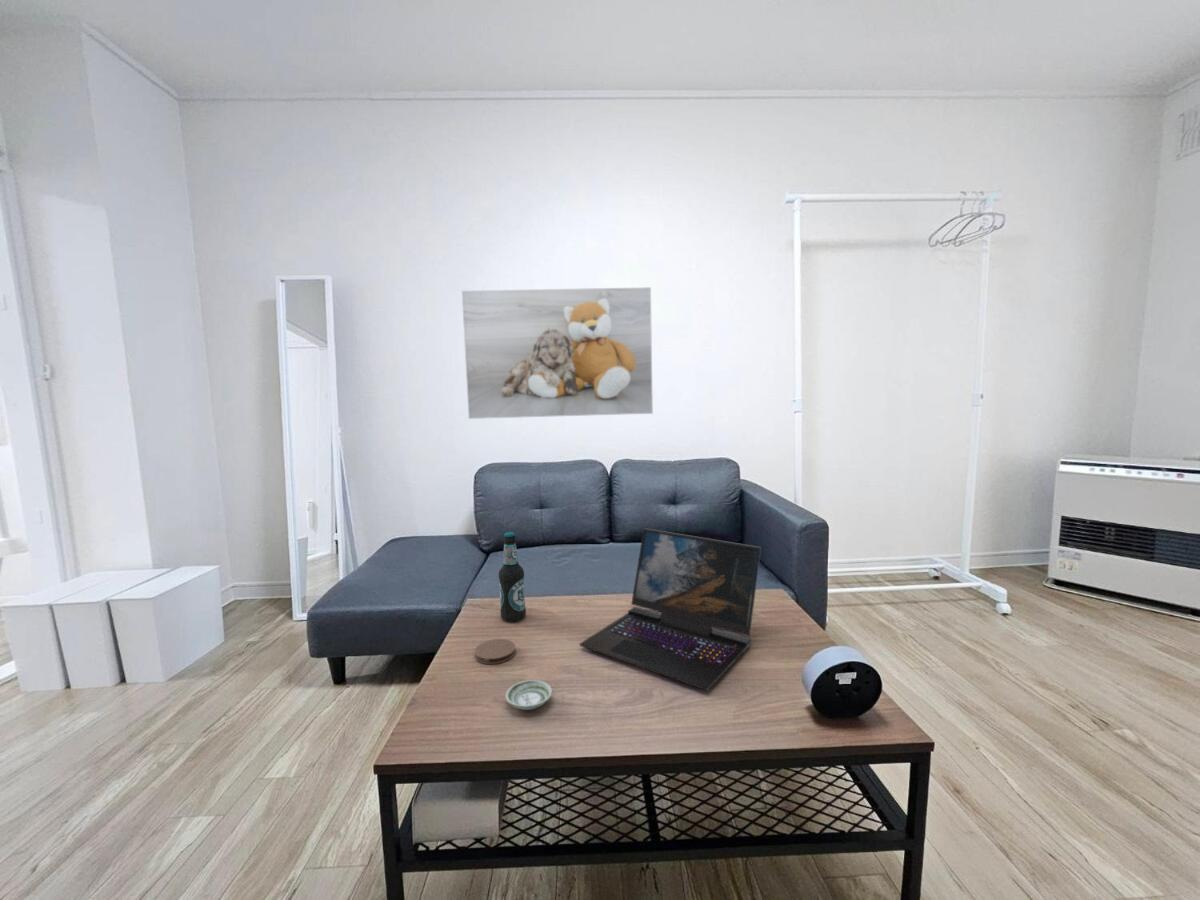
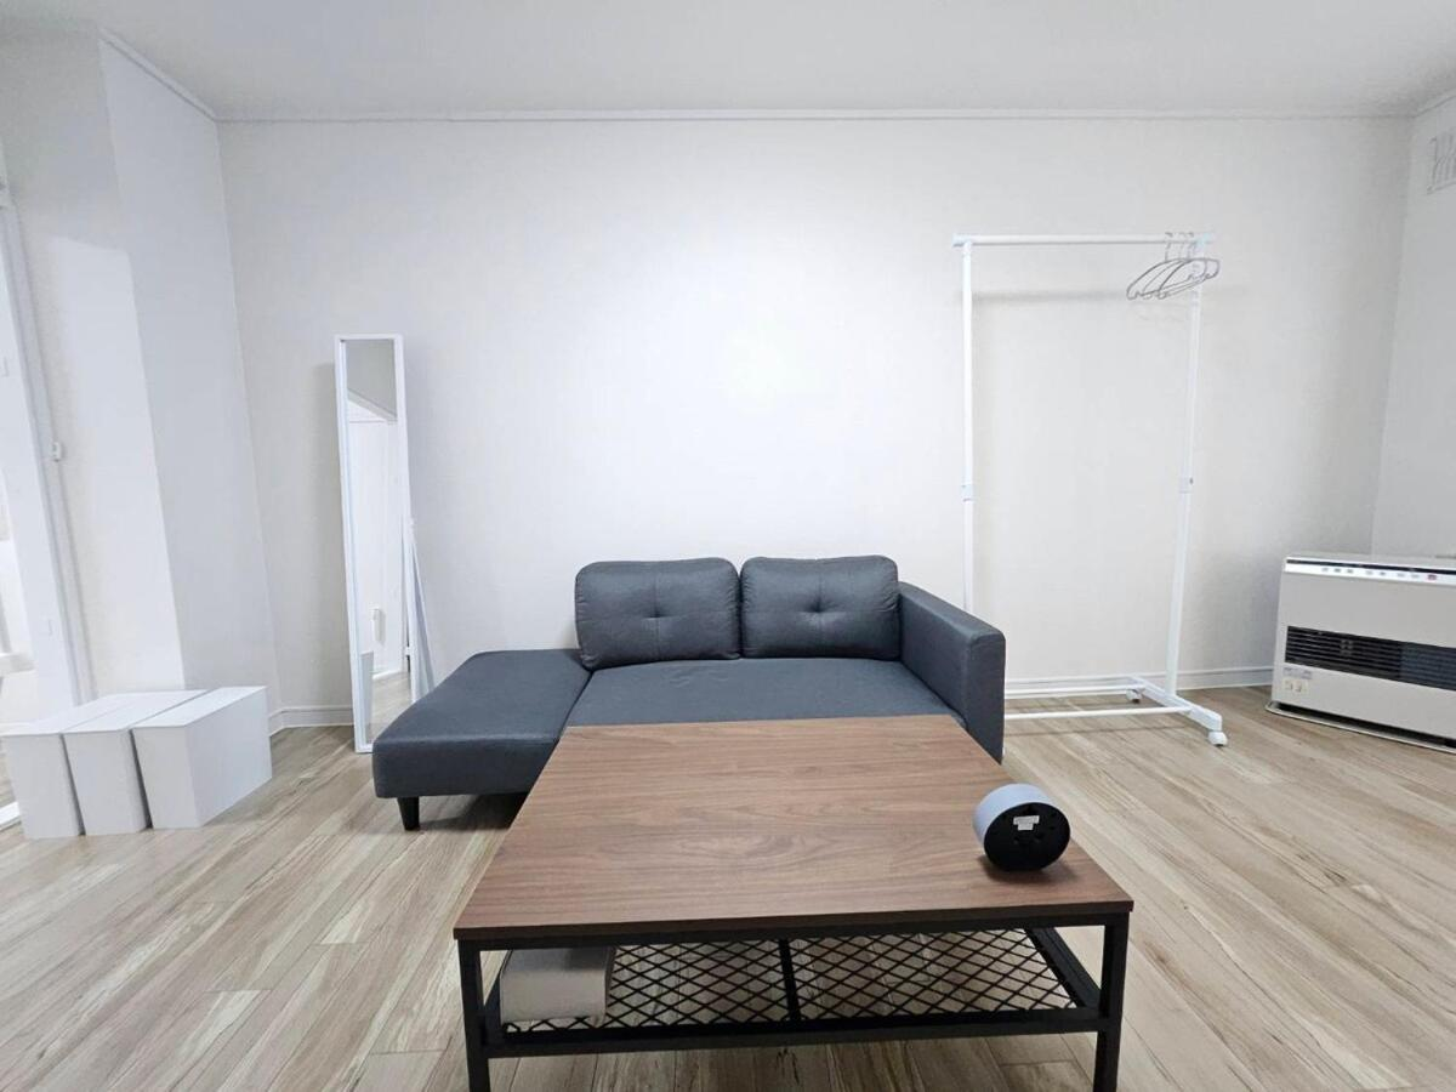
- laptop (670, 598)
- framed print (559, 353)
- coaster (495, 651)
- bottle (511, 575)
- saucer (529, 697)
